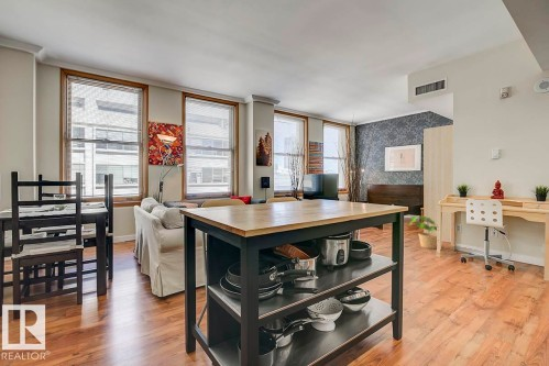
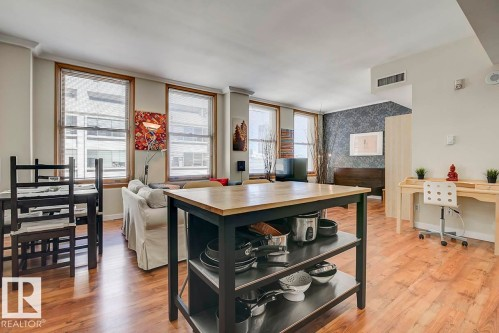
- potted plant (421, 233)
